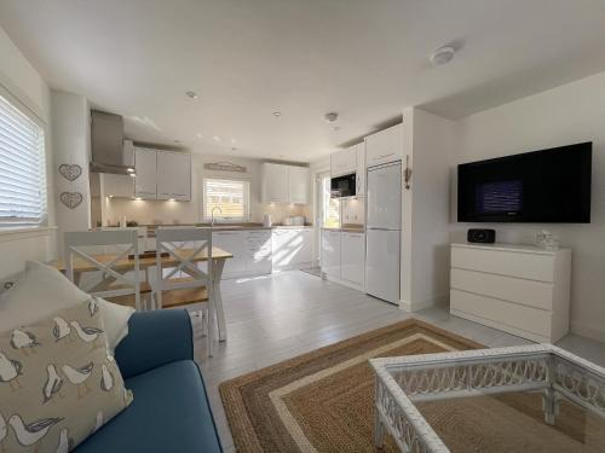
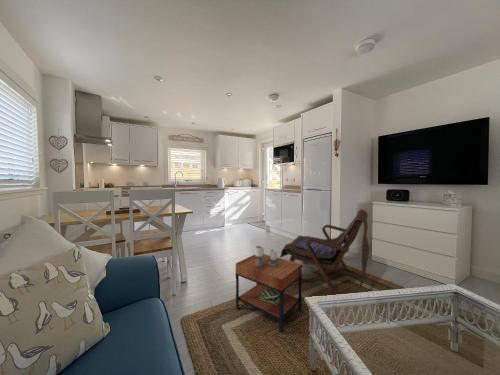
+ side table (268, 277)
+ armchair (324, 243)
